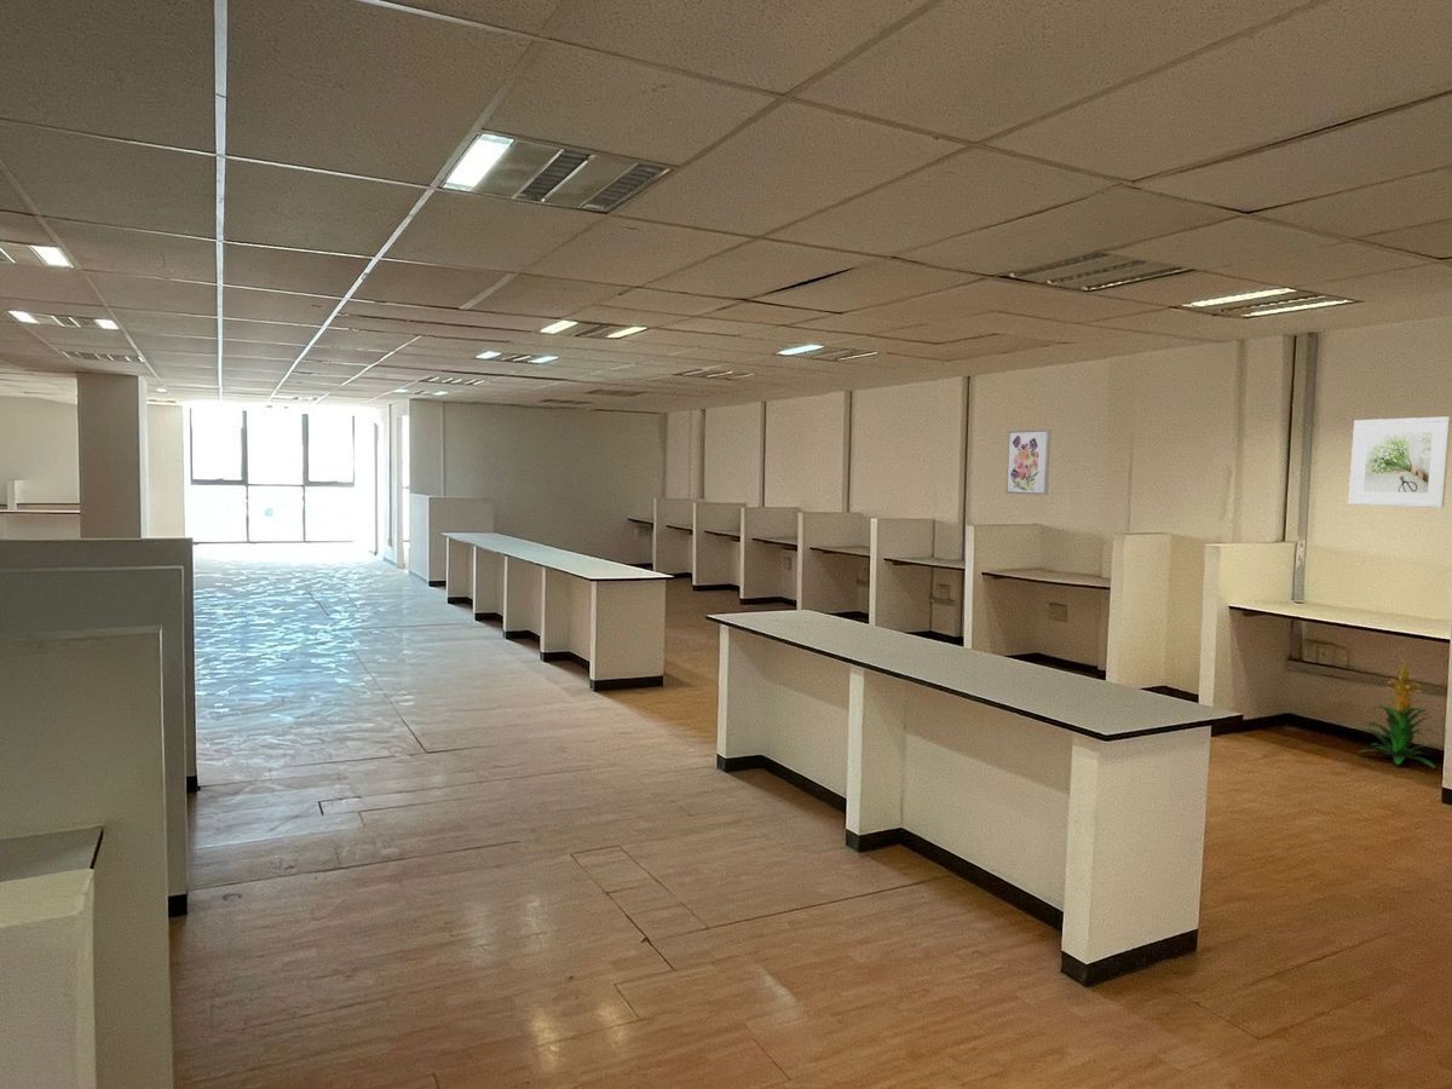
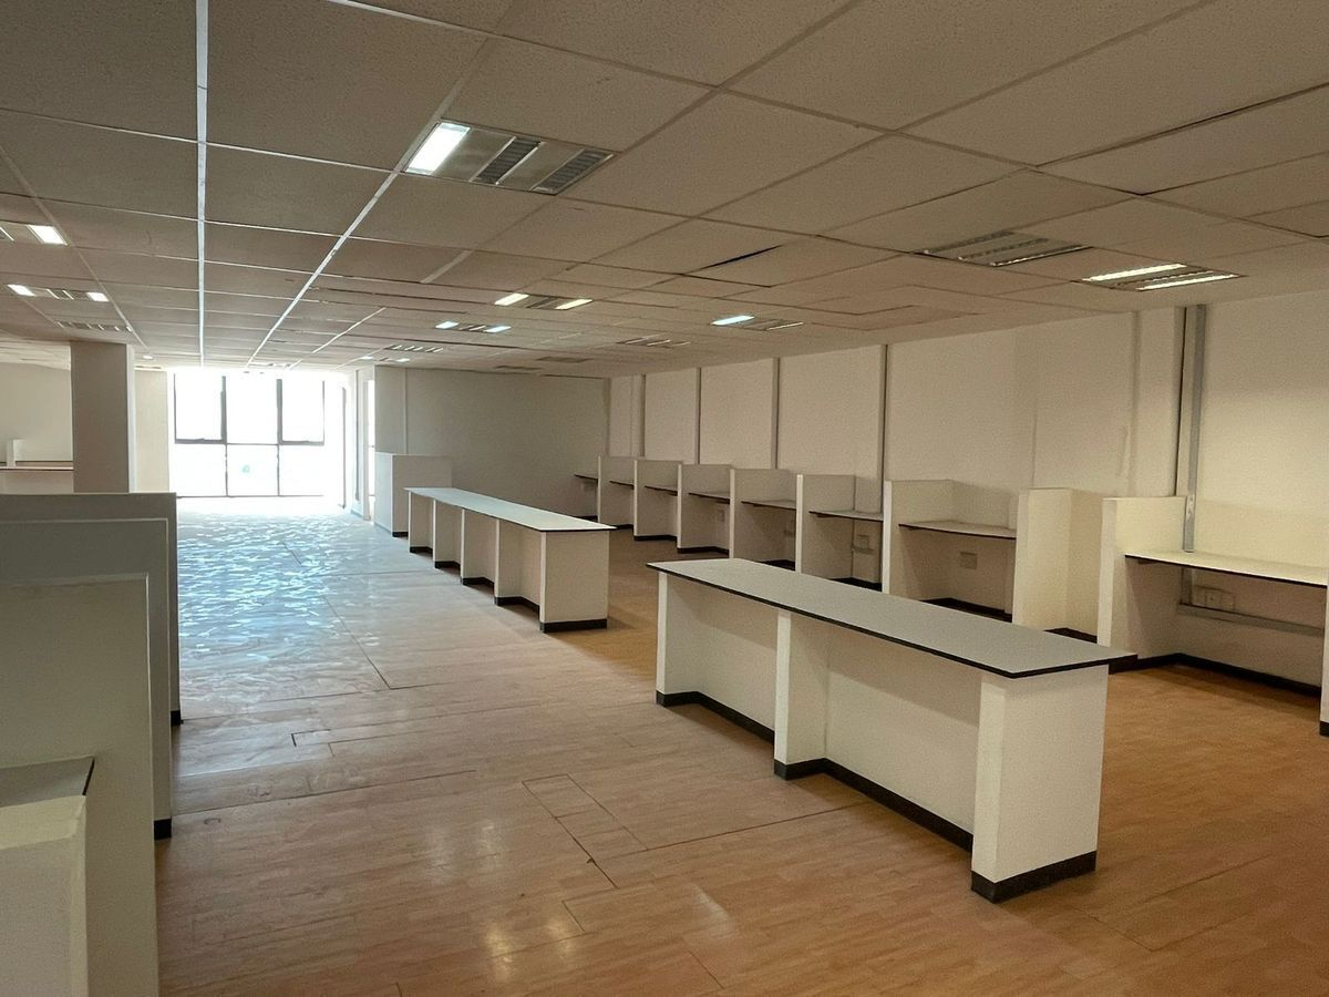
- wall art (1027, 462)
- indoor plant (1402, 708)
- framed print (1396, 462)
